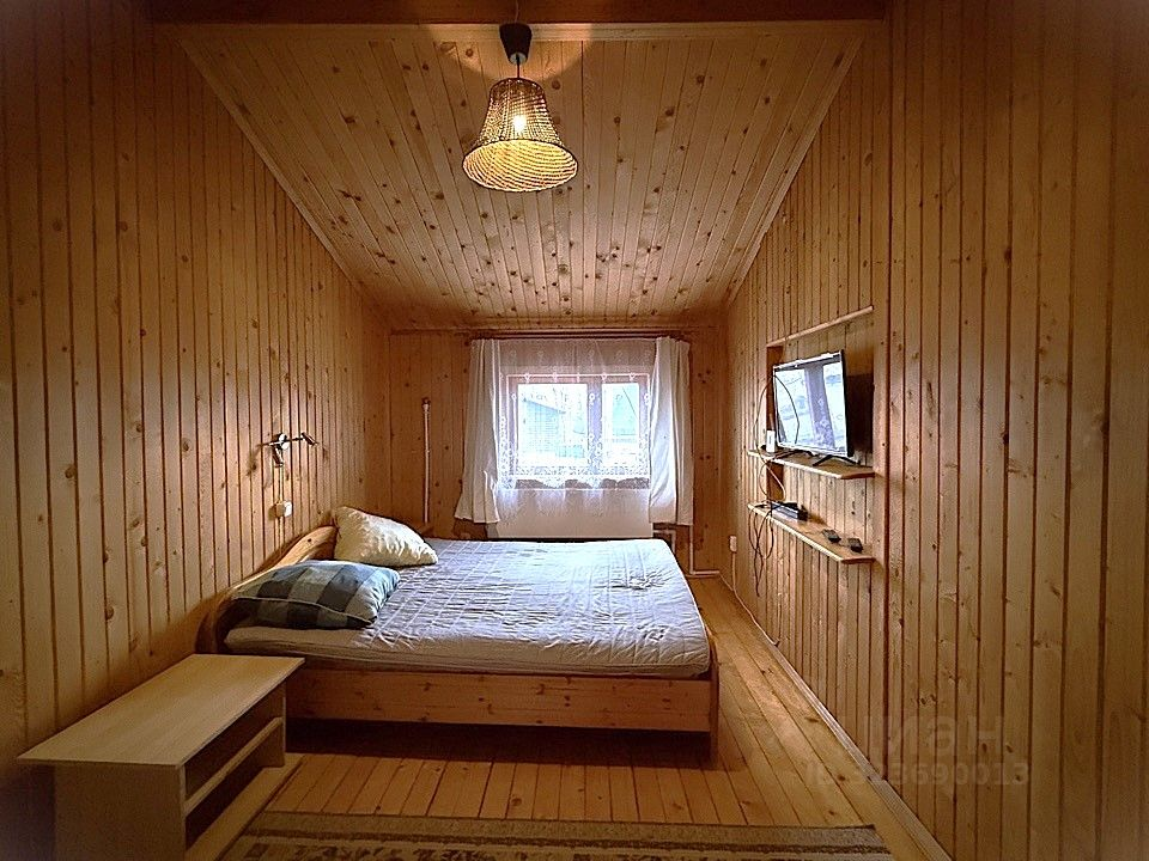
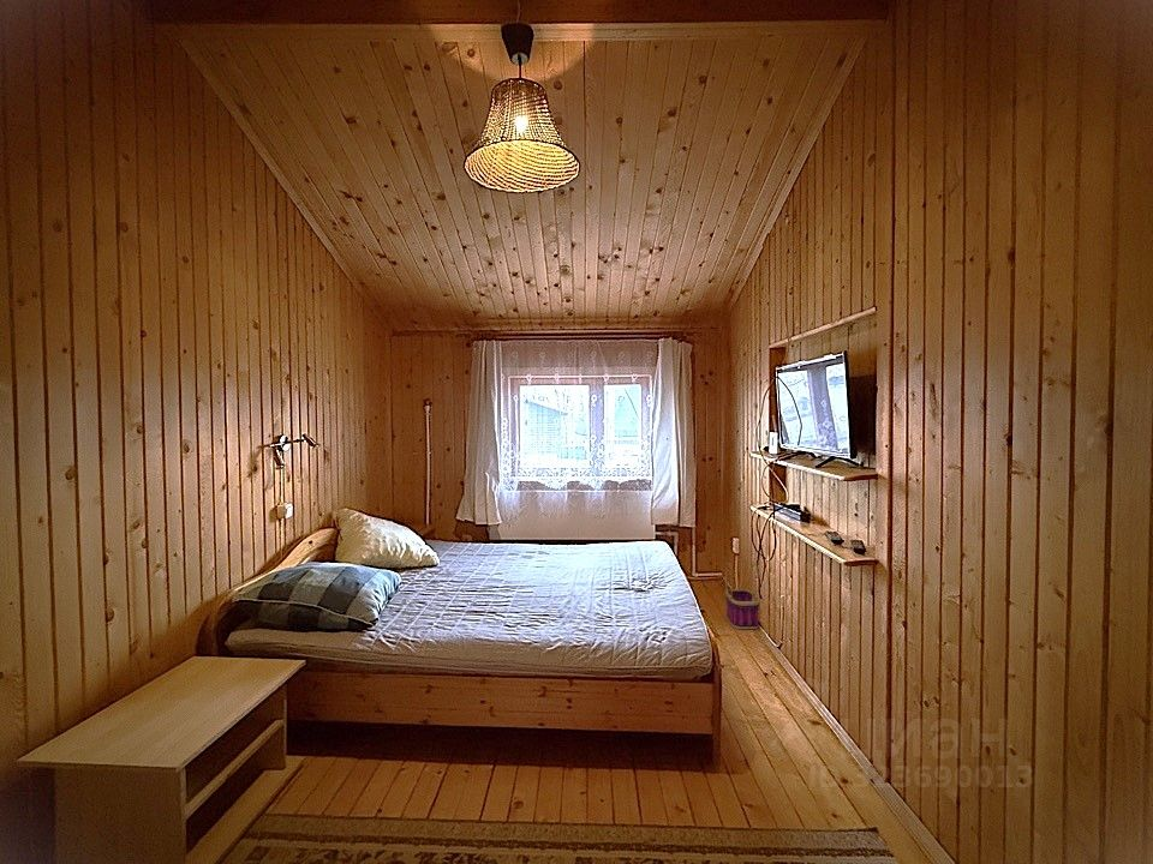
+ basket (742, 592)
